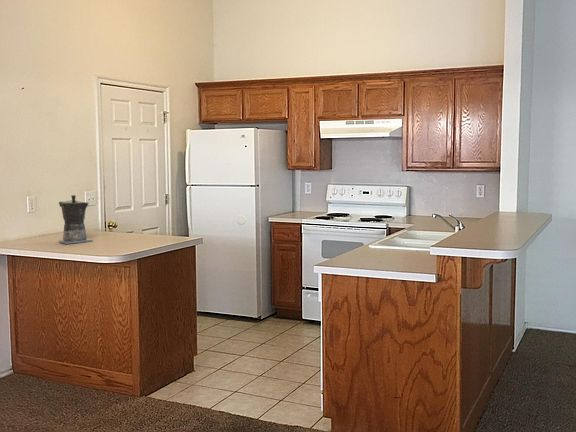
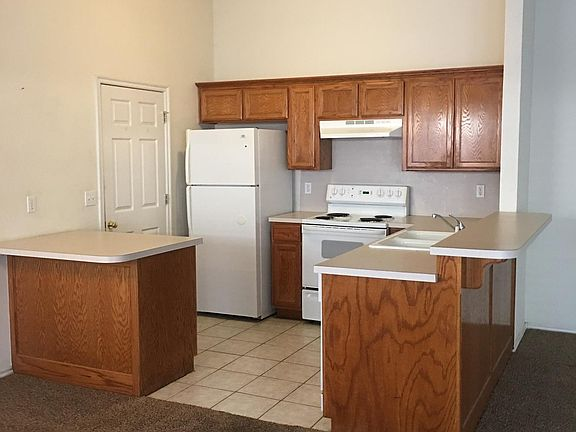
- coffee maker (73, 218)
